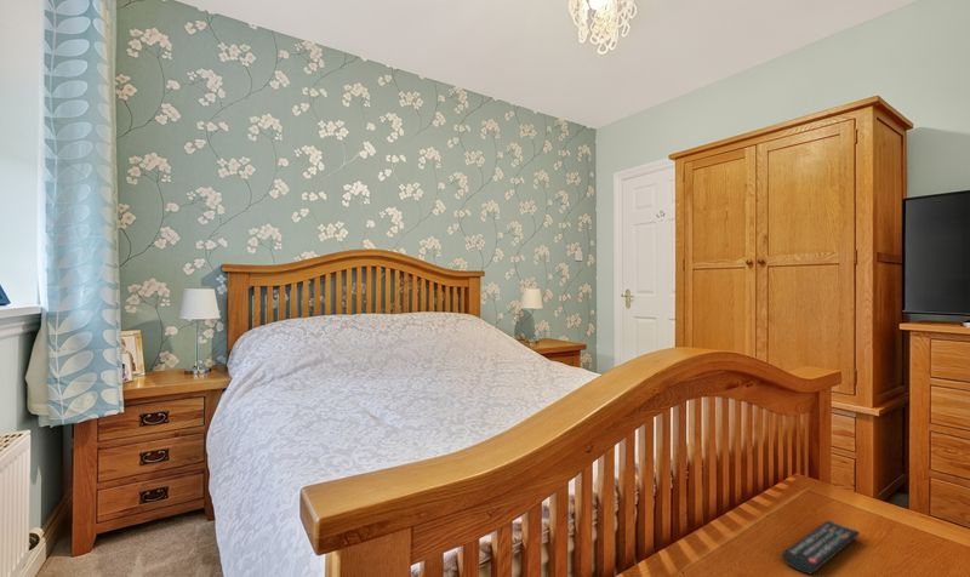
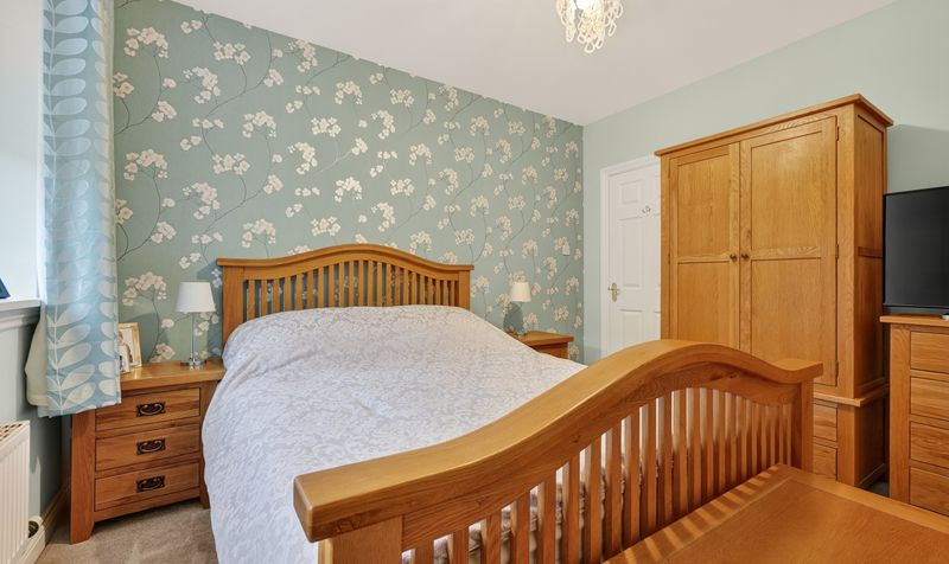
- remote control (822, 545)
